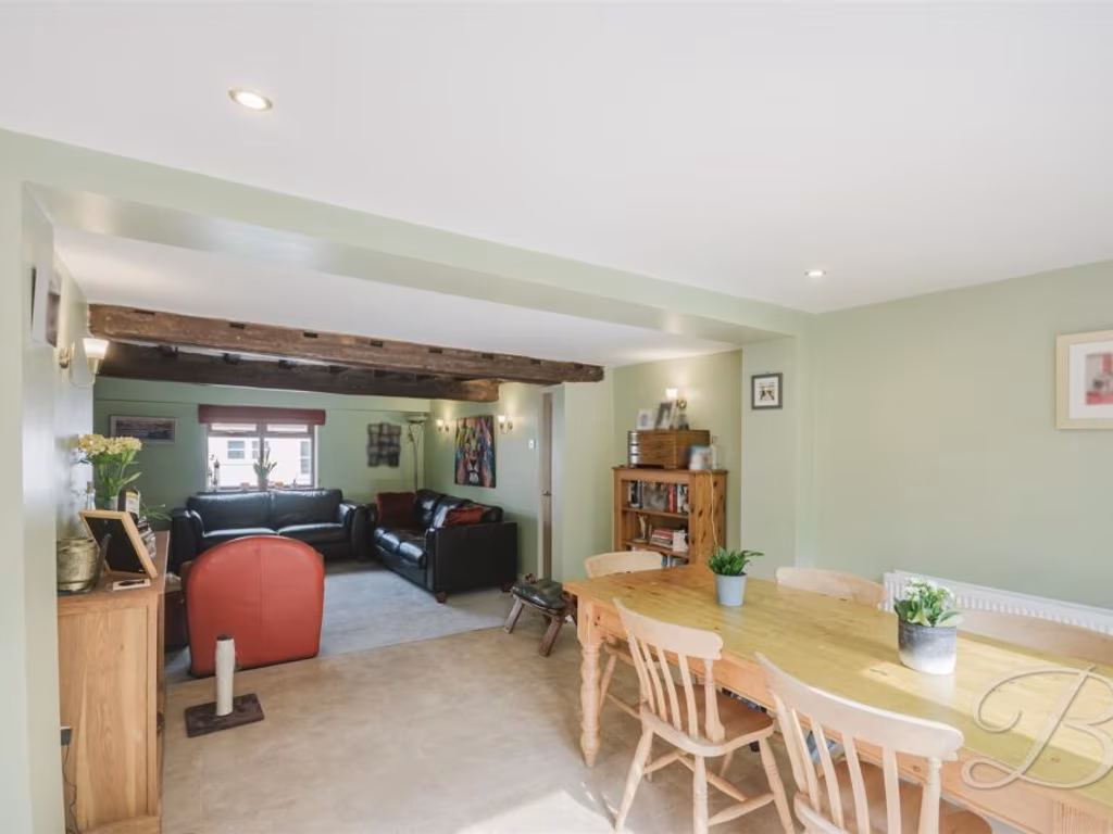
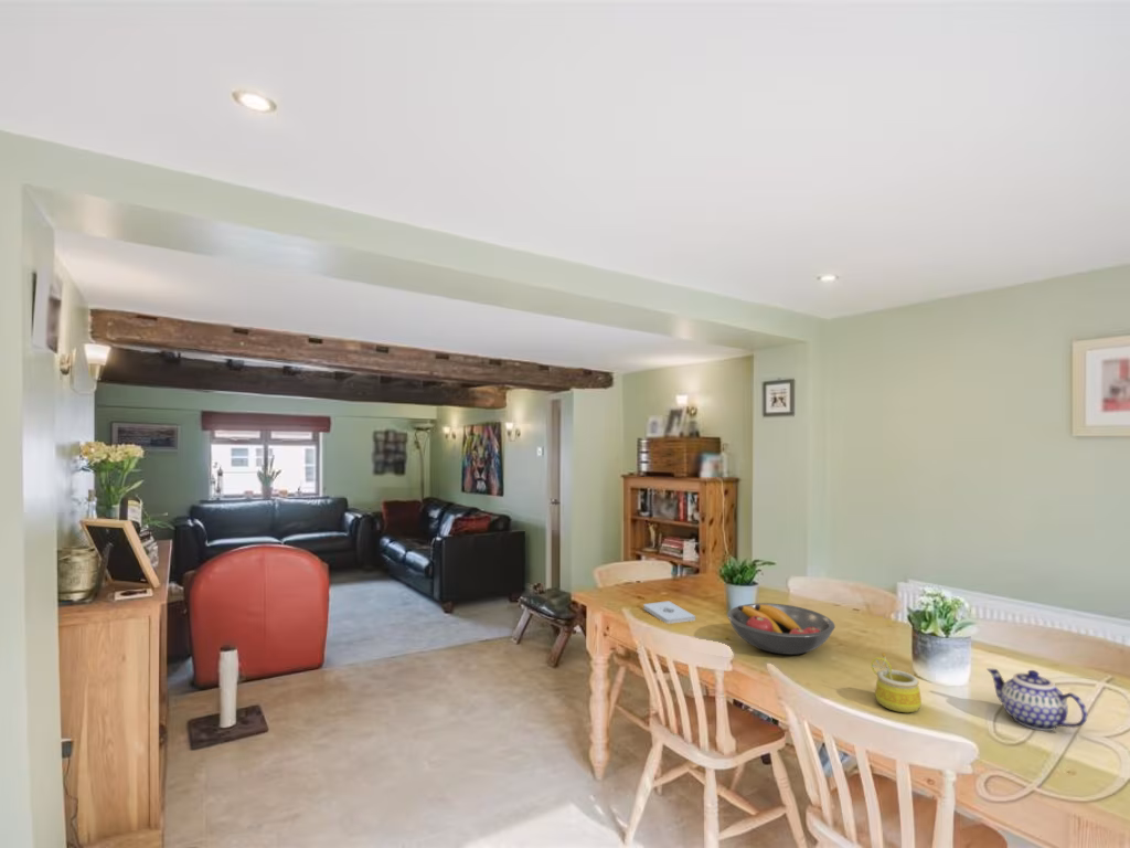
+ mug (895, 681)
+ fruit bowl (779, 628)
+ teapot (1033, 696)
+ notepad (668, 612)
